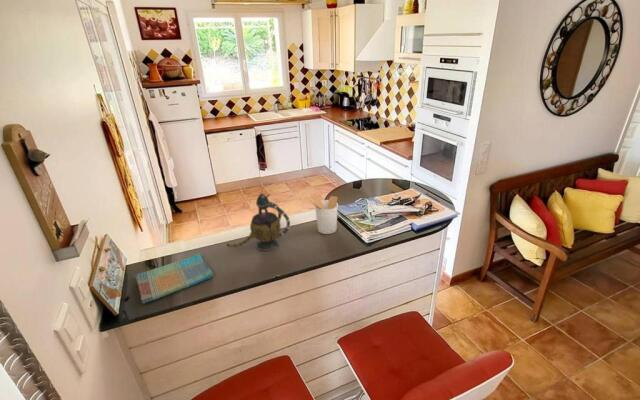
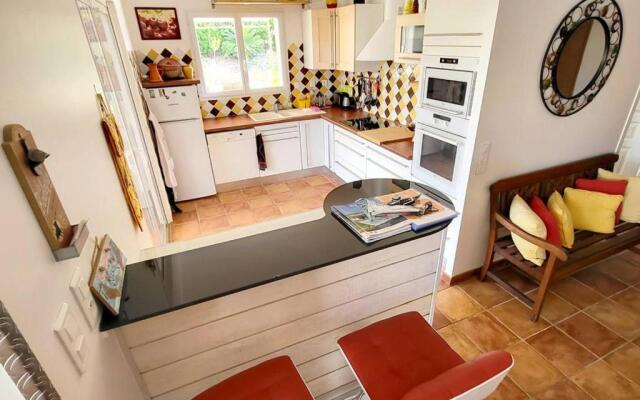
- dish towel (174, 275)
- teapot (256, 222)
- utensil holder (321, 212)
